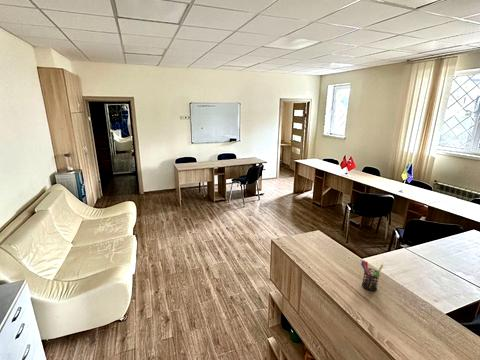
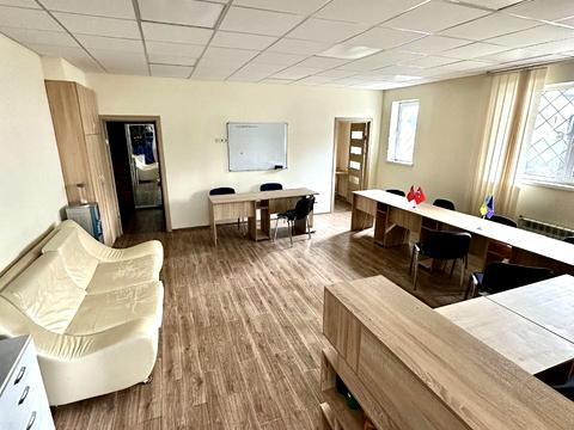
- pen holder (371, 275)
